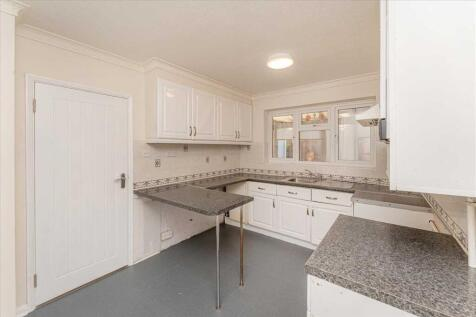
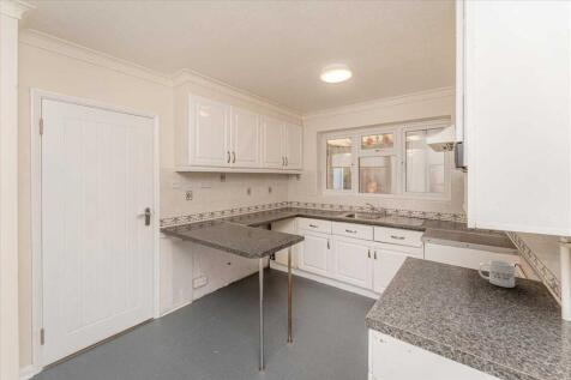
+ mug (495, 272)
